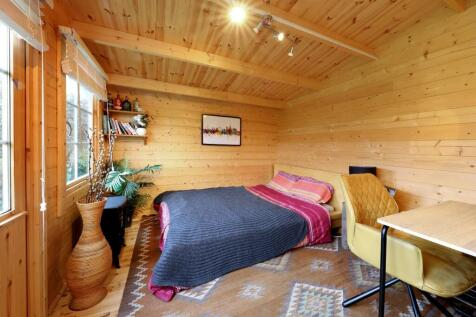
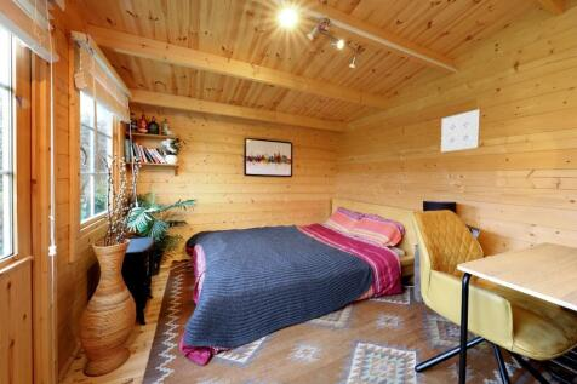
+ wall art (459, 132)
